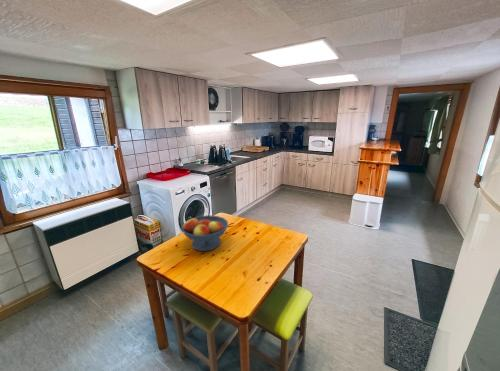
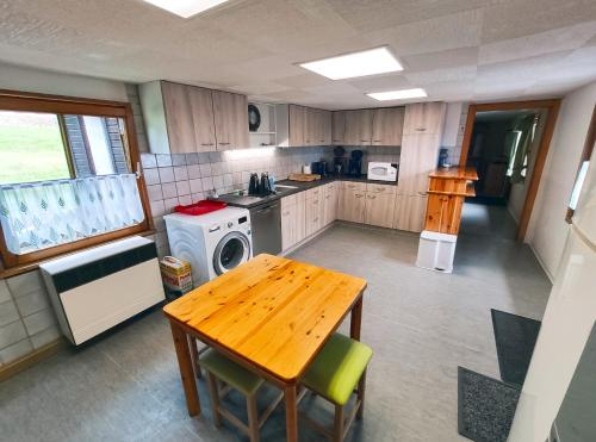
- fruit bowl (205, 230)
